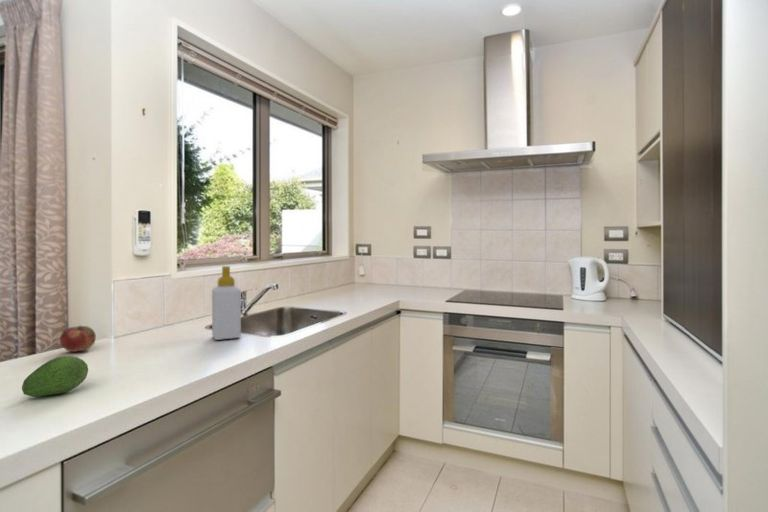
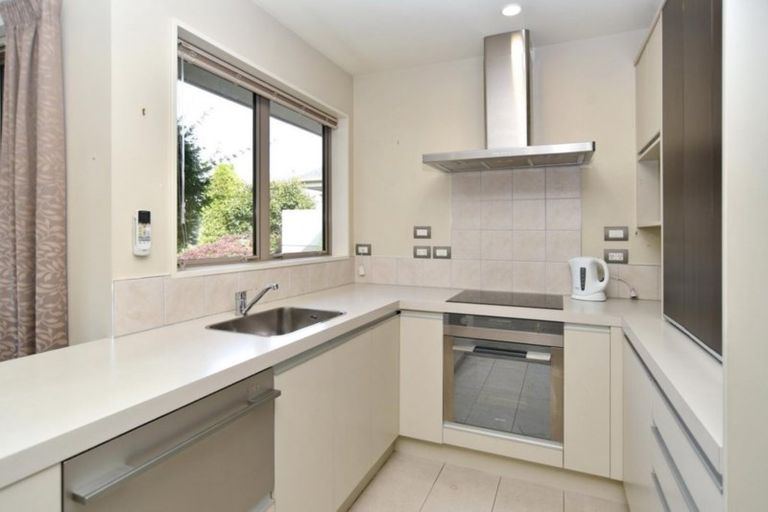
- soap bottle (226, 301)
- fruit (78, 338)
- fruit (56, 375)
